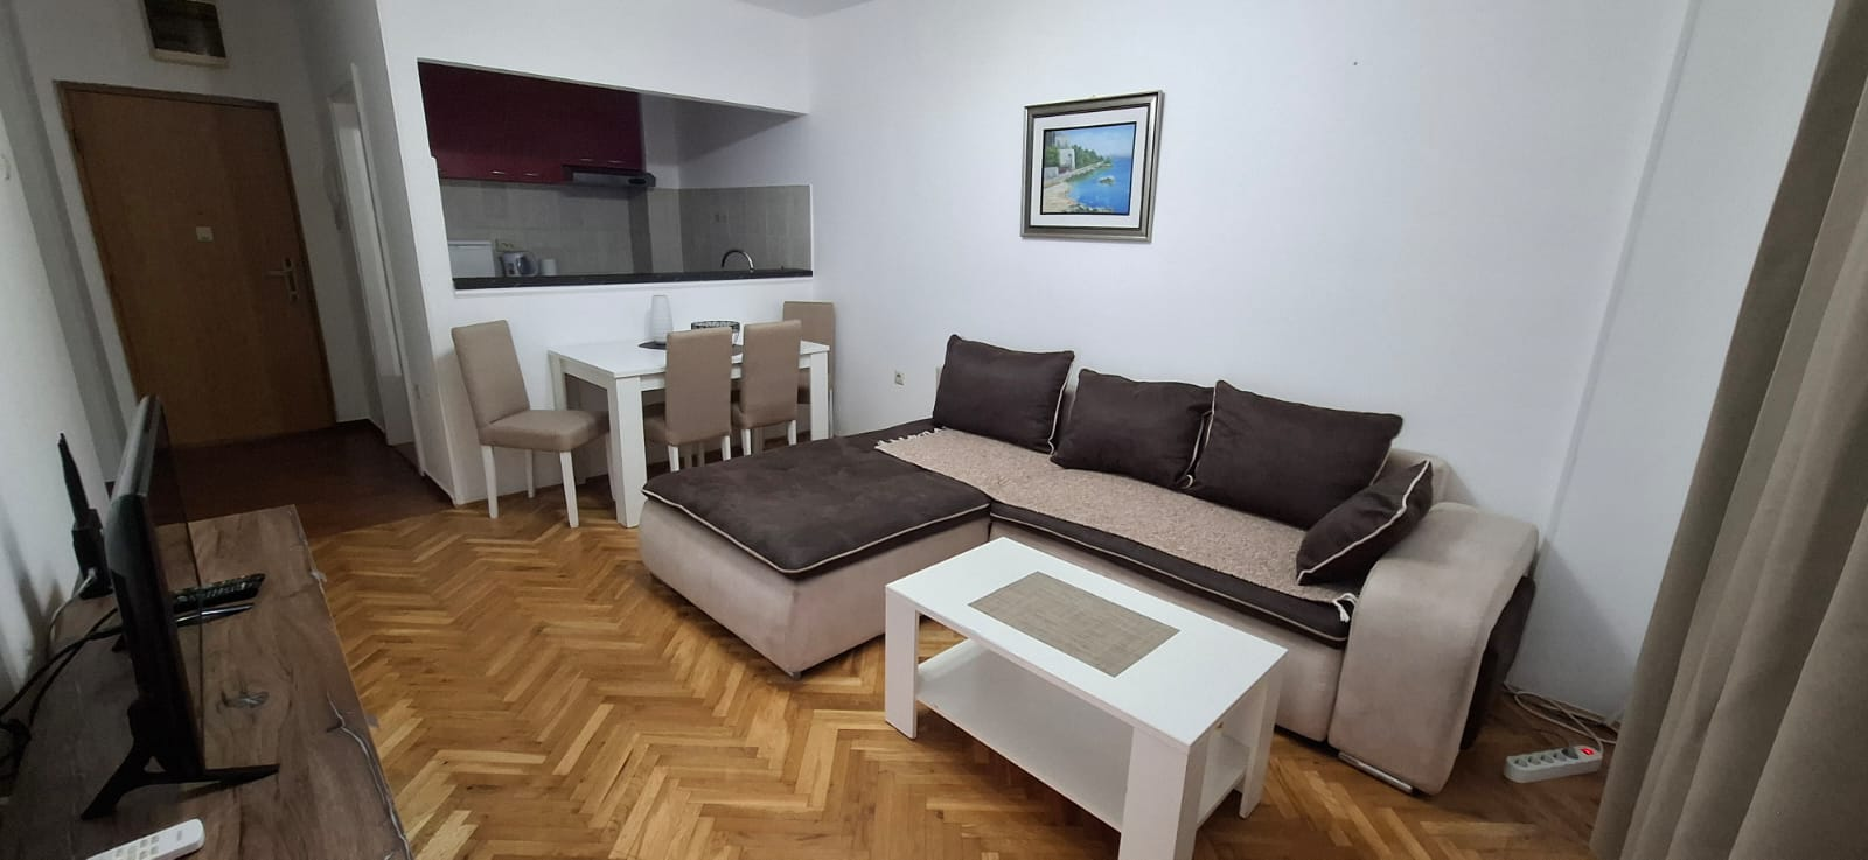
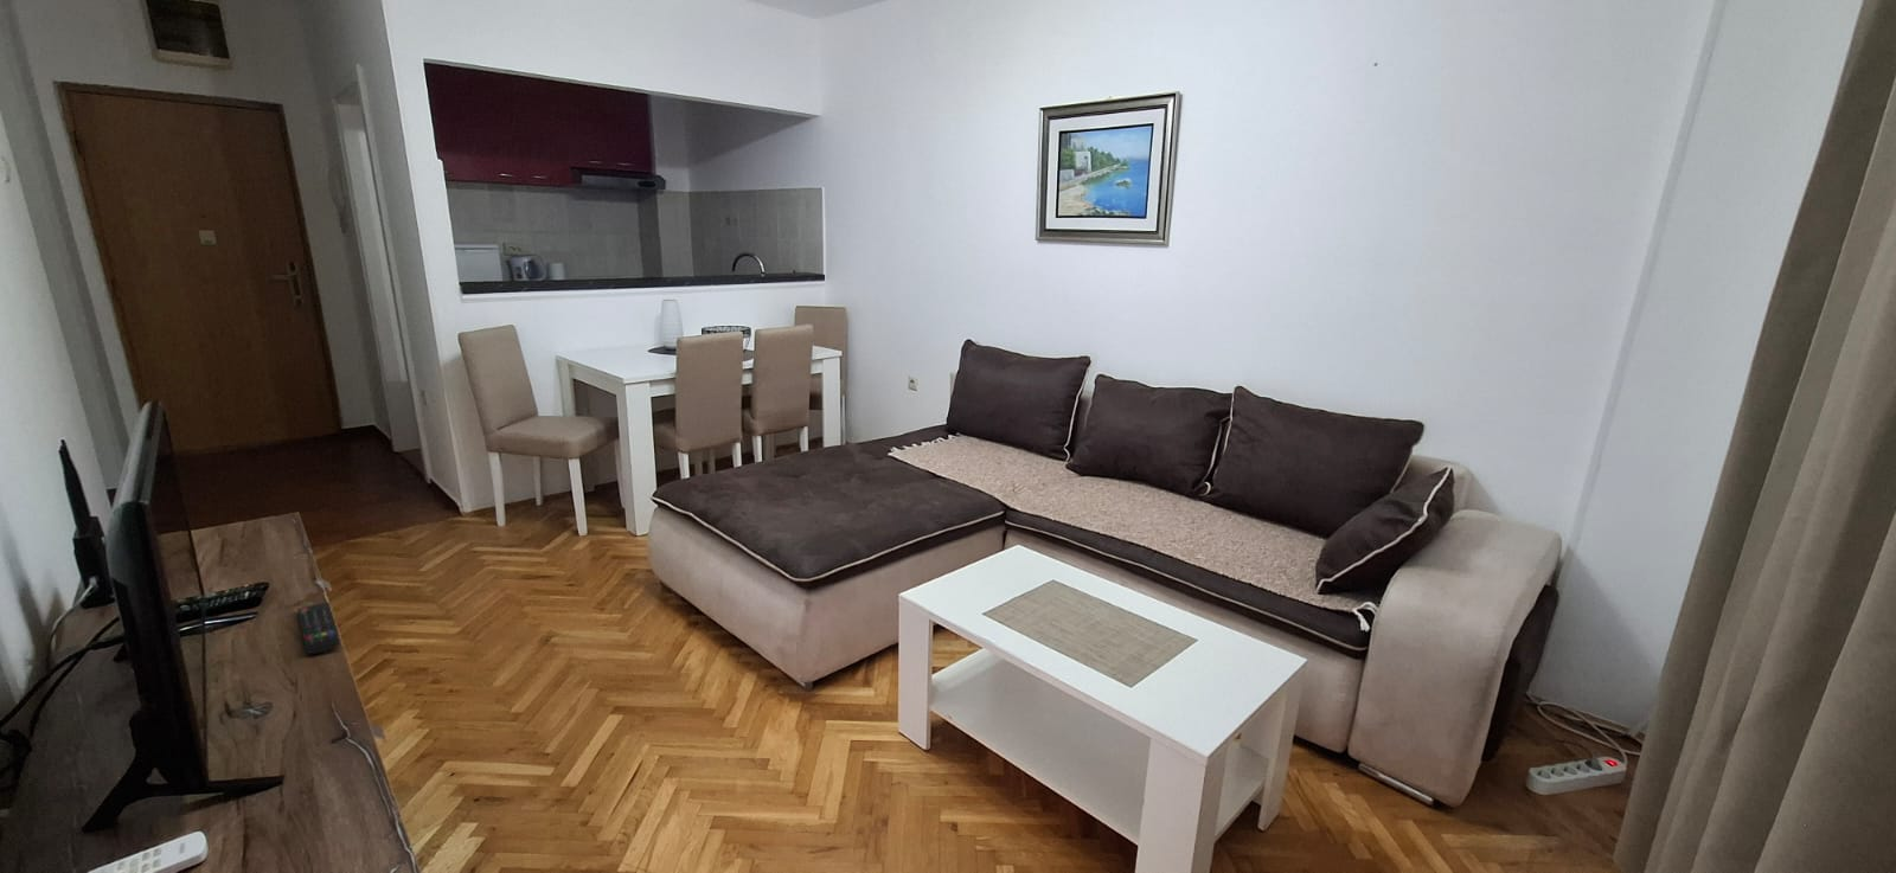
+ remote control (318, 626)
